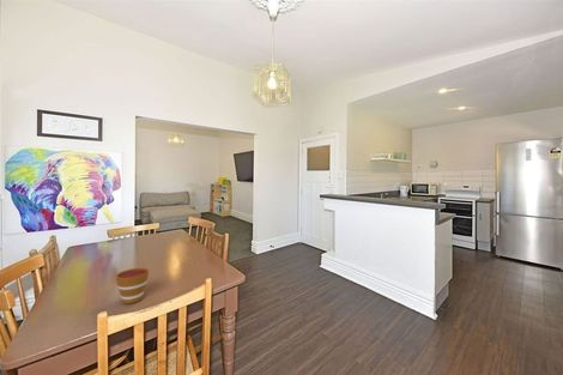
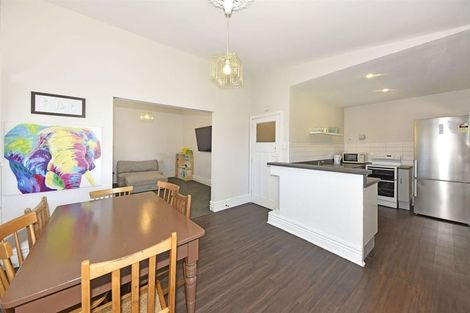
- cup (133, 284)
